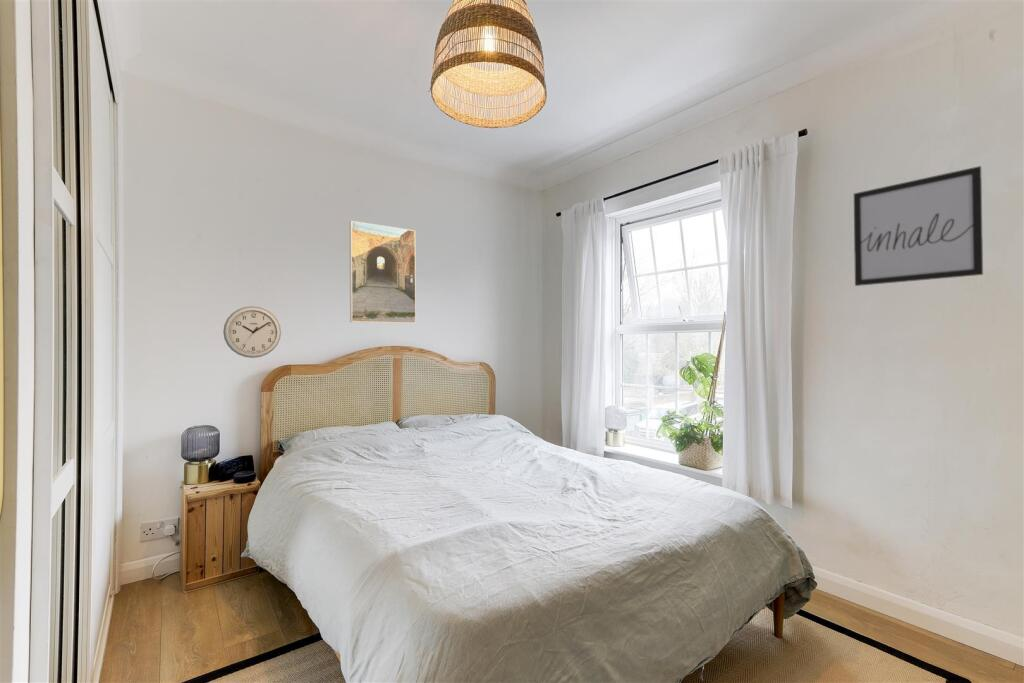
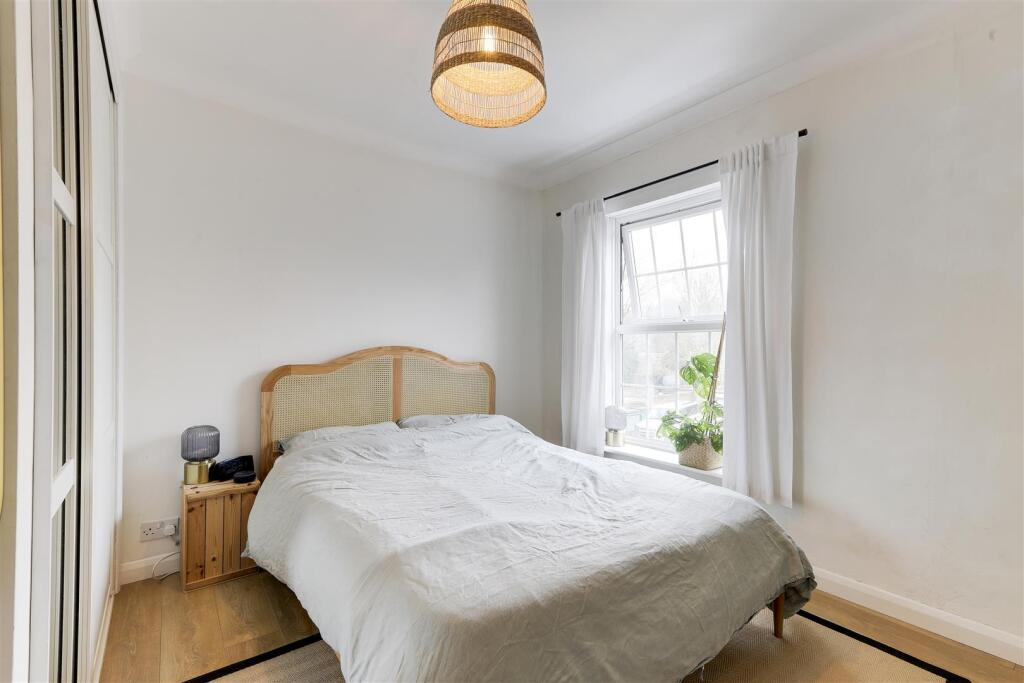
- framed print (383, 274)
- wall art (913, 230)
- wall clock (253, 332)
